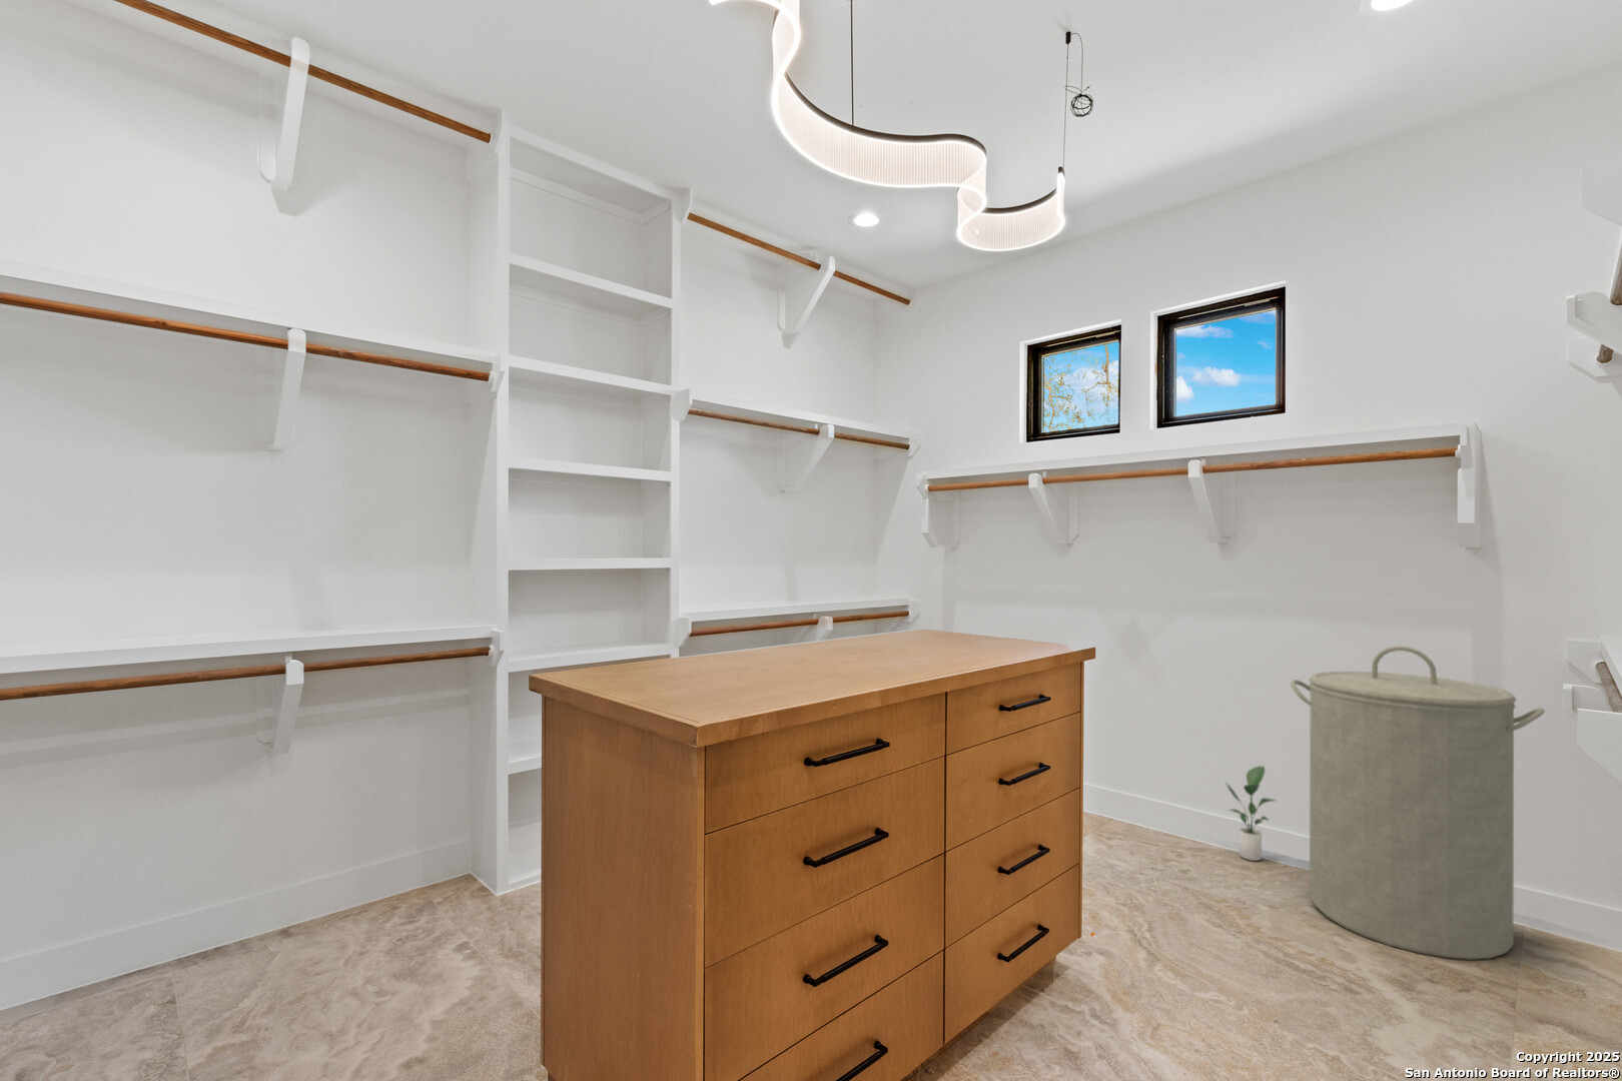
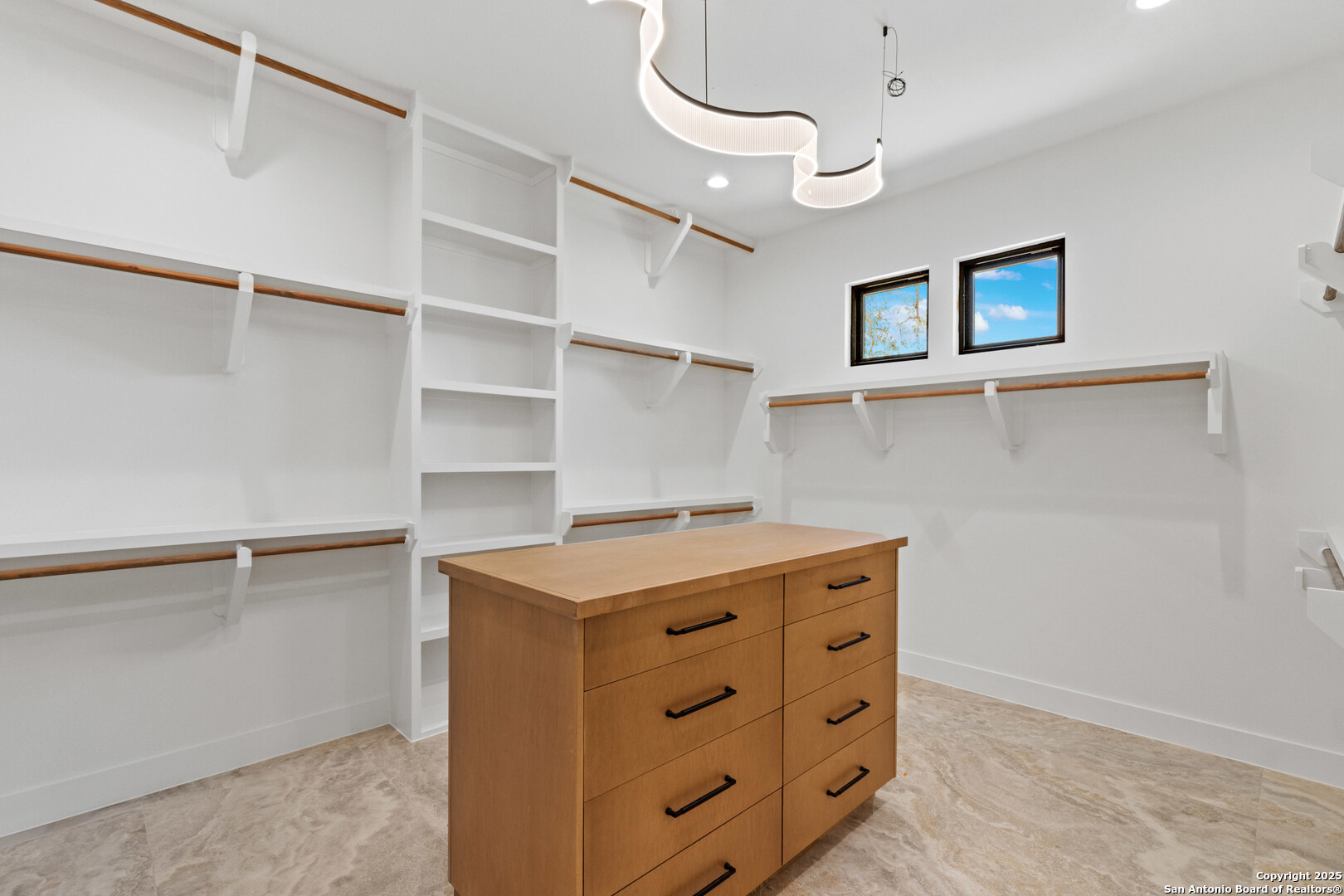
- laundry hamper (1405, 782)
- potted plant (1249, 811)
